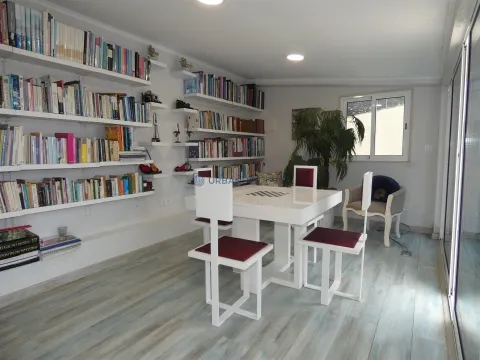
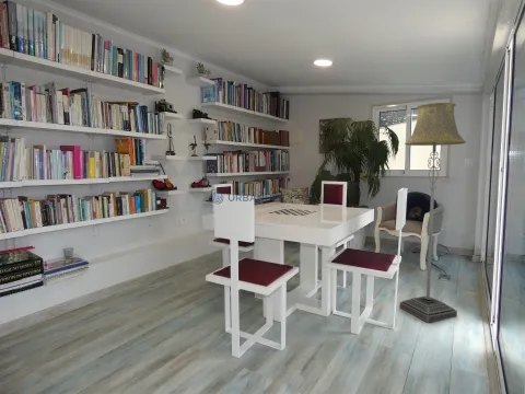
+ floor lamp (431, 211)
